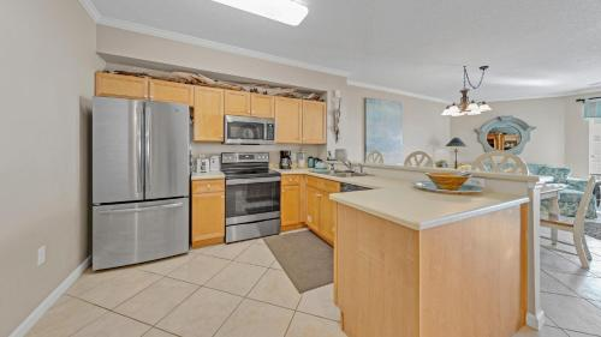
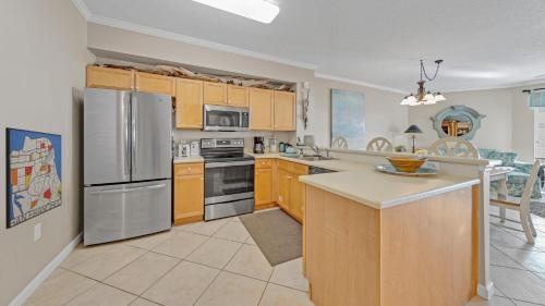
+ wall art (38, 173)
